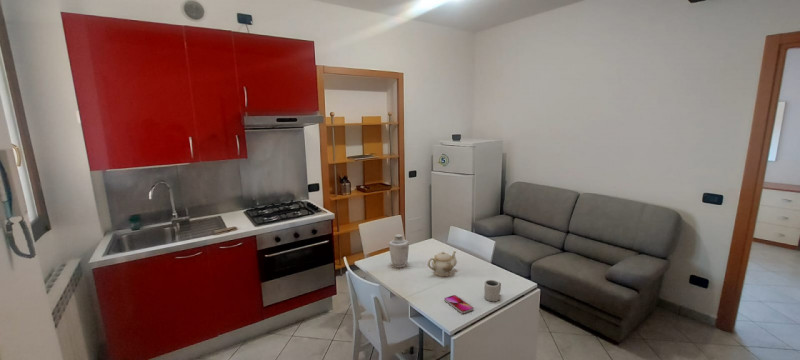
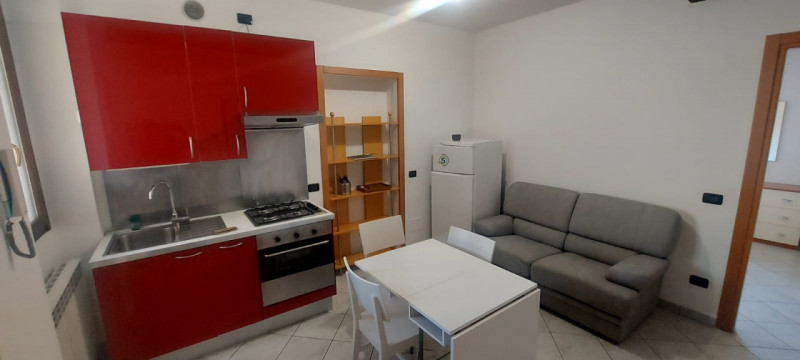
- teapot (442, 262)
- vase (399, 250)
- smartphone (458, 303)
- cup (493, 289)
